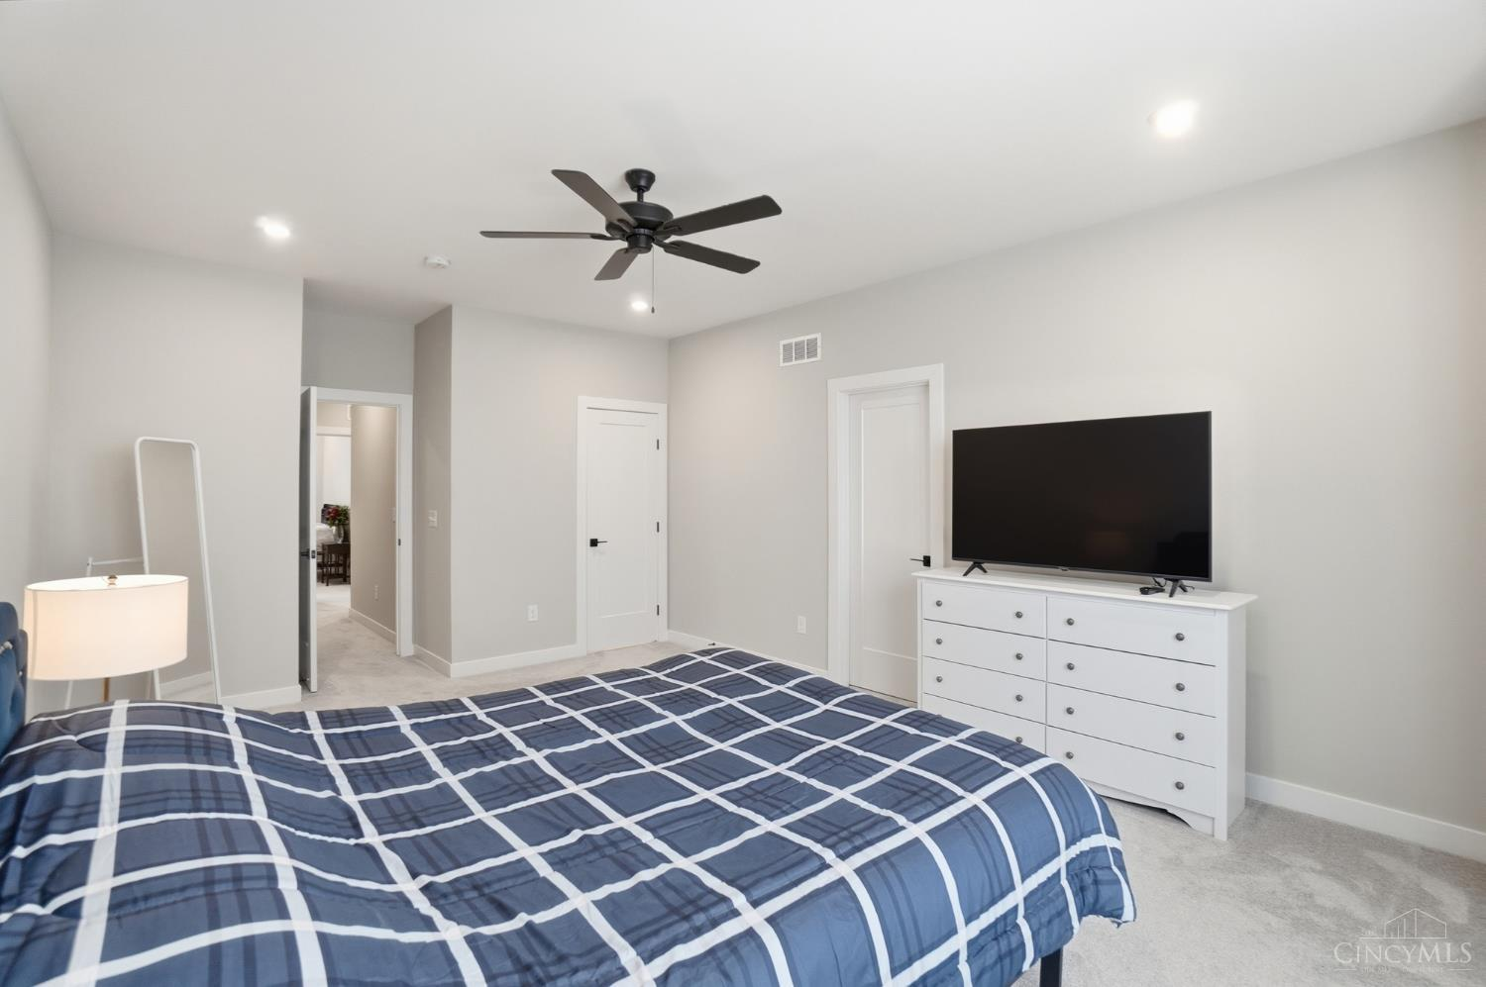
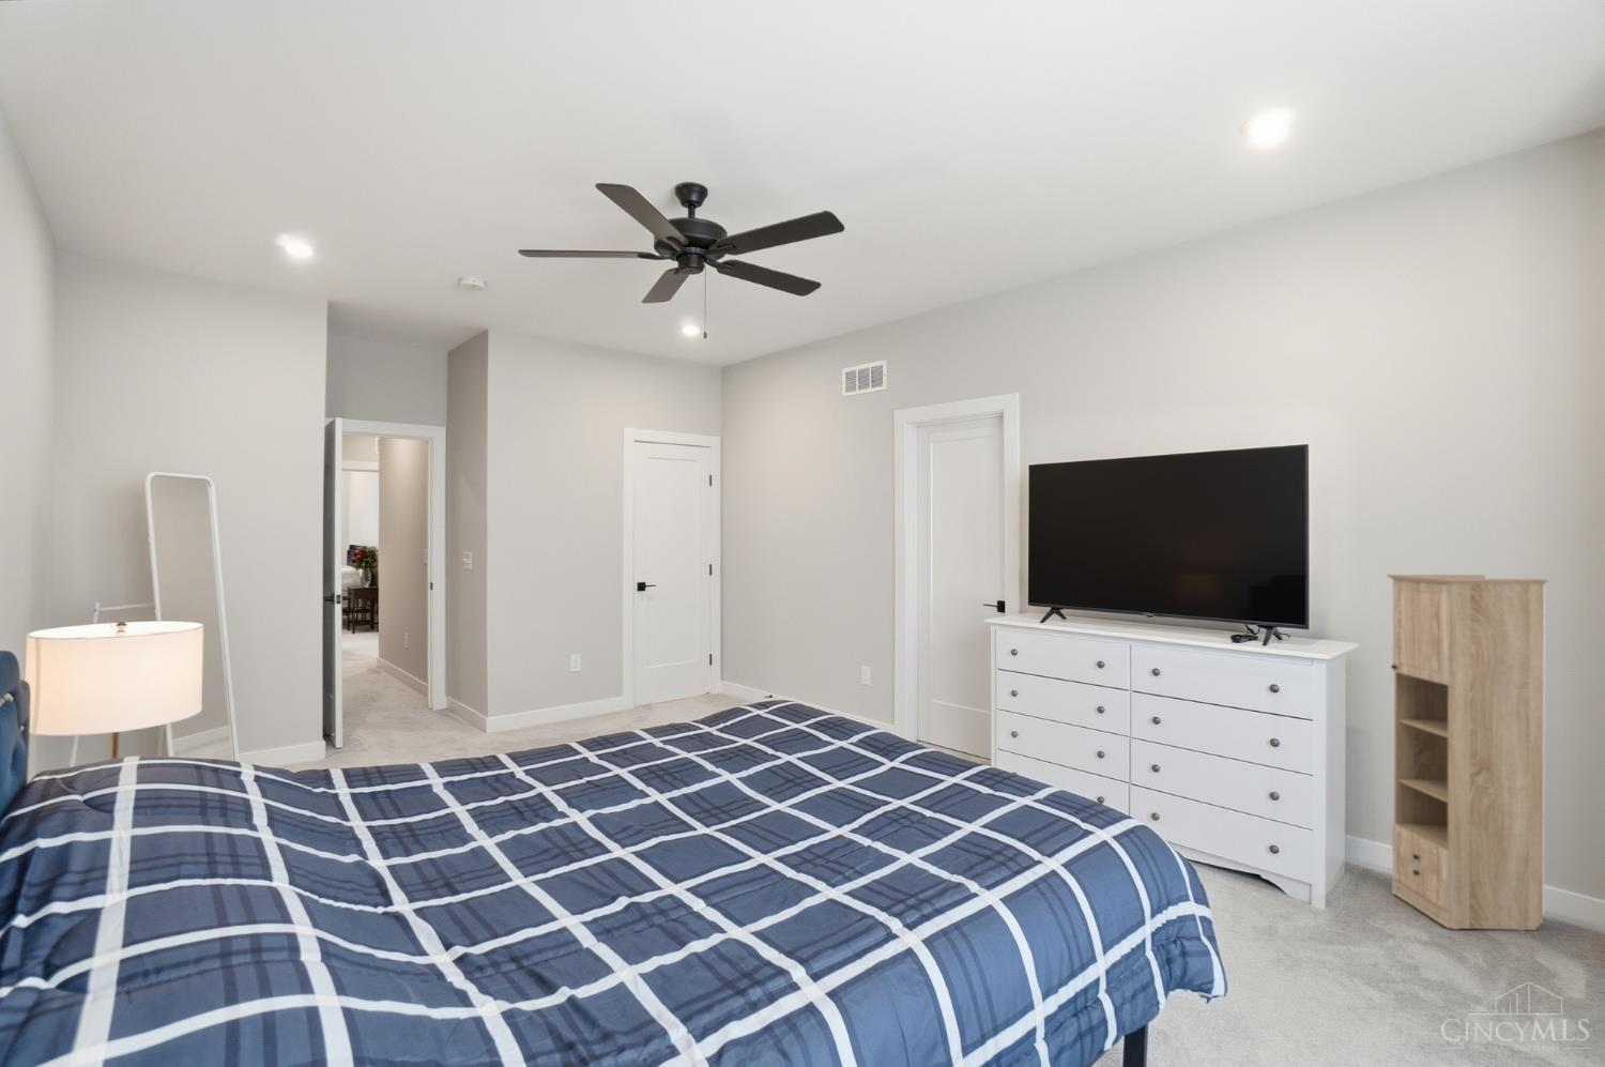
+ storage cabinet (1462, 744)
